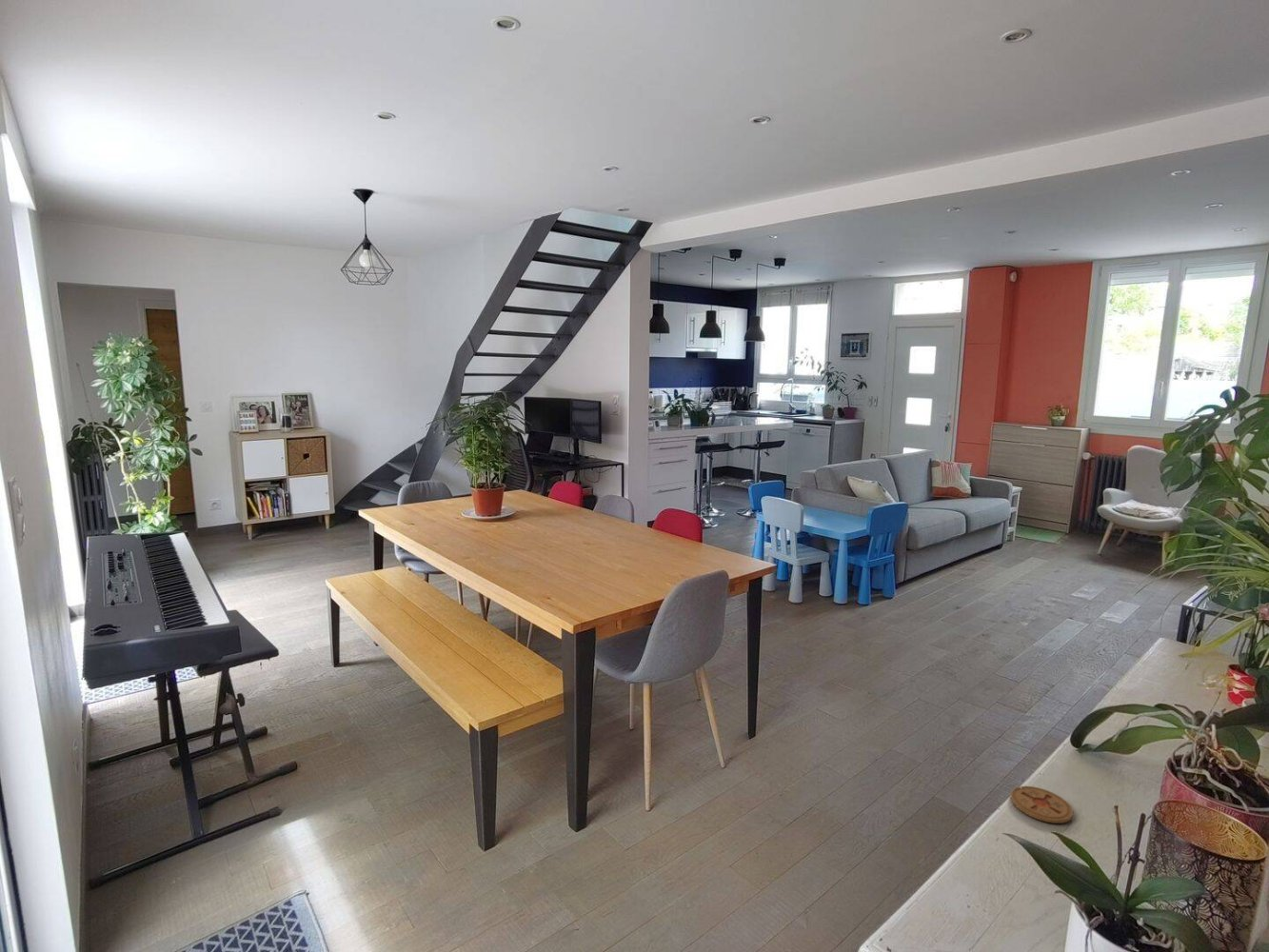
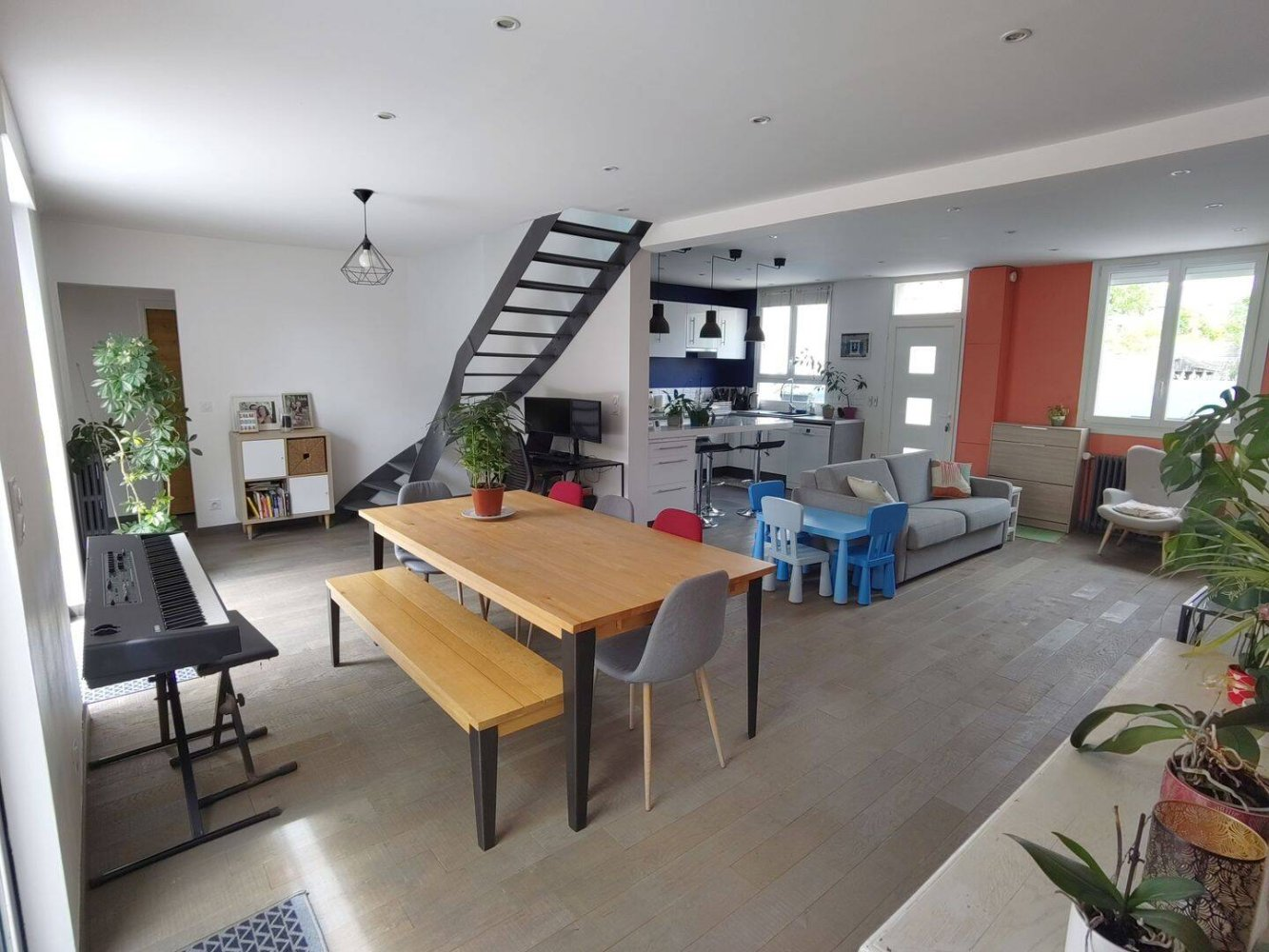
- coaster (1041, 803)
